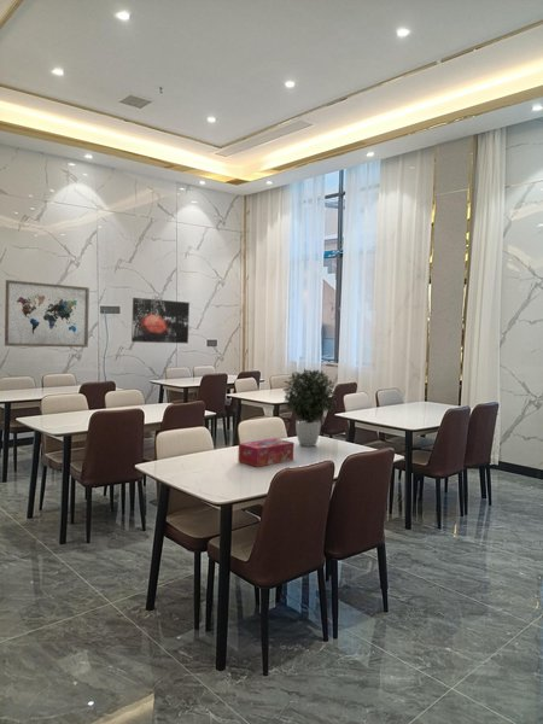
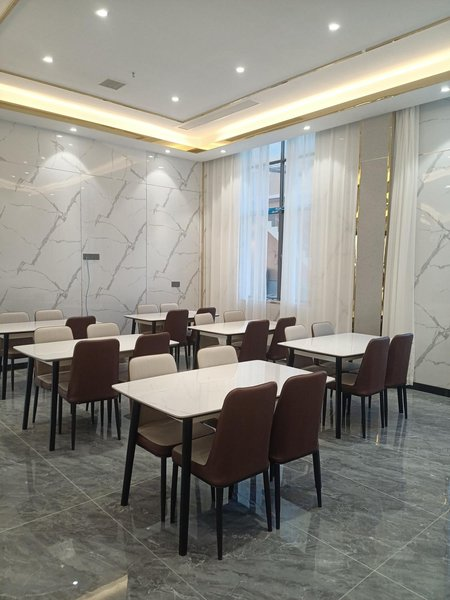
- potted plant (309, 407)
- wall art (160, 321)
- wall art (48, 315)
- tissue box (265, 451)
